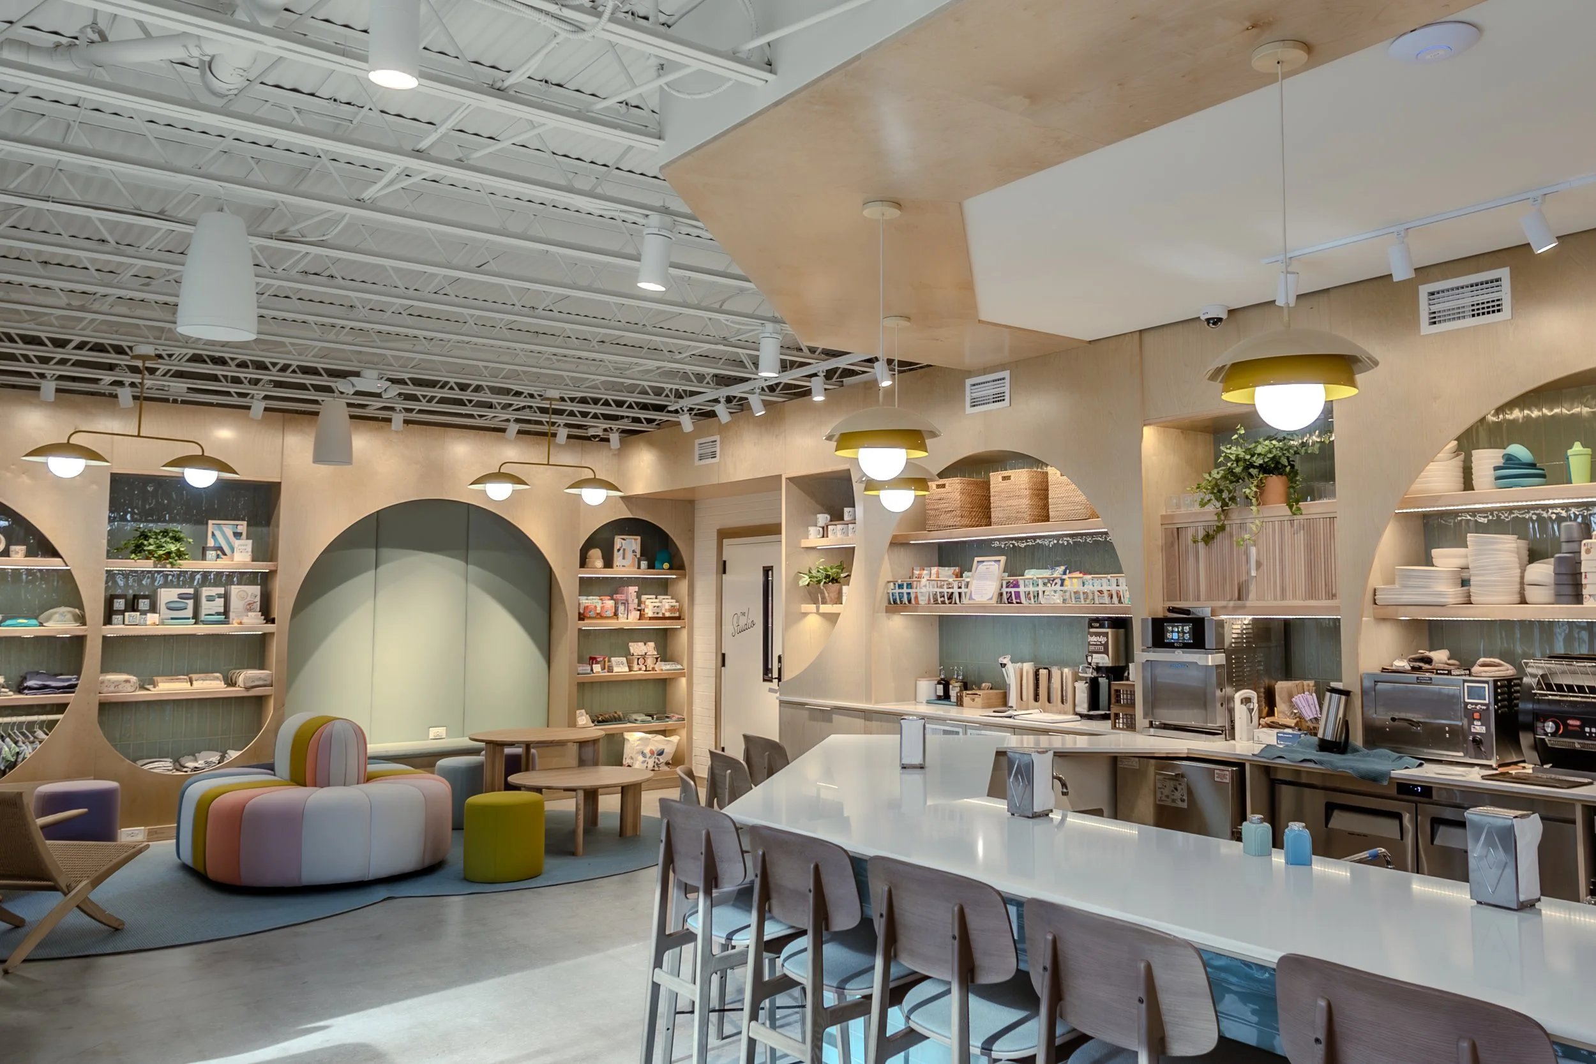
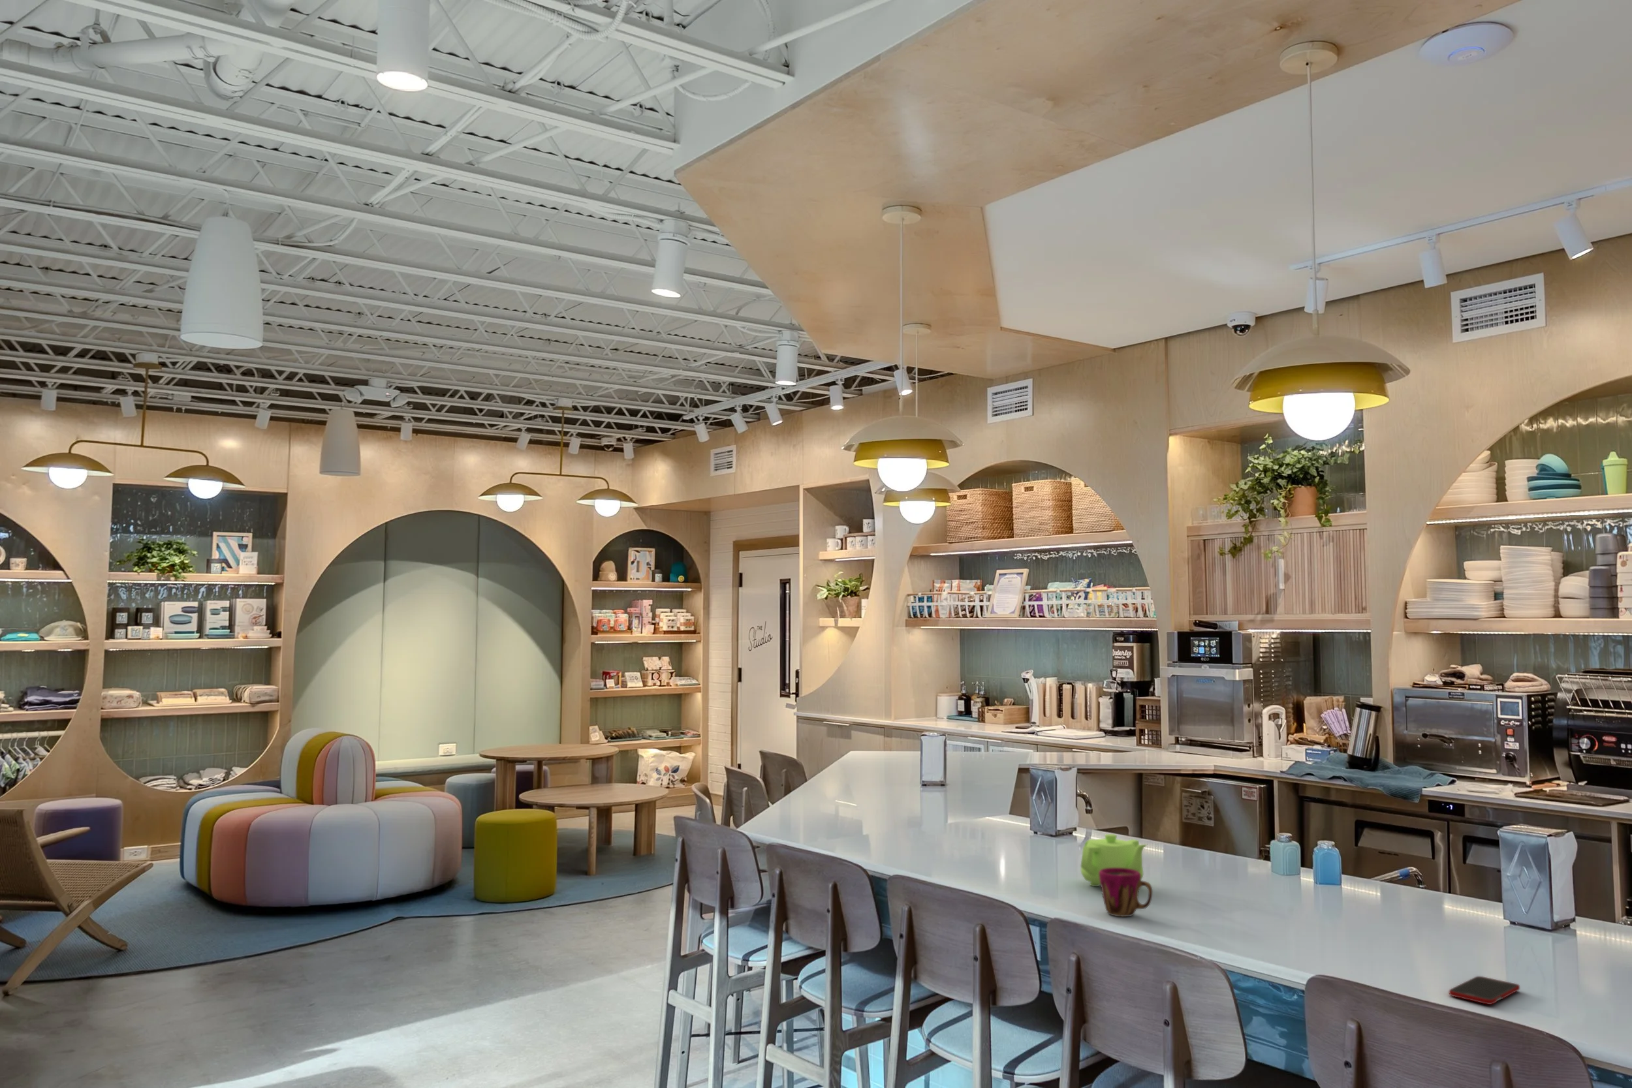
+ cup (1126, 892)
+ teapot (1115, 861)
+ cell phone (1485, 990)
